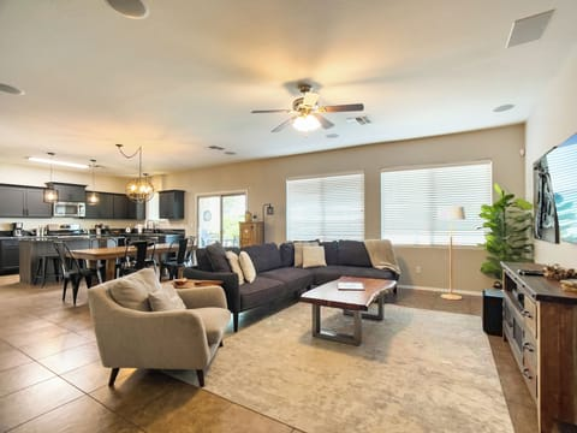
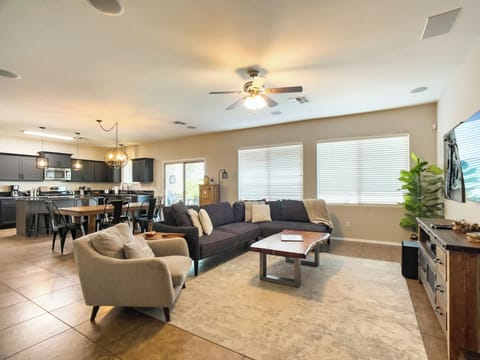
- floor lamp (451, 249)
